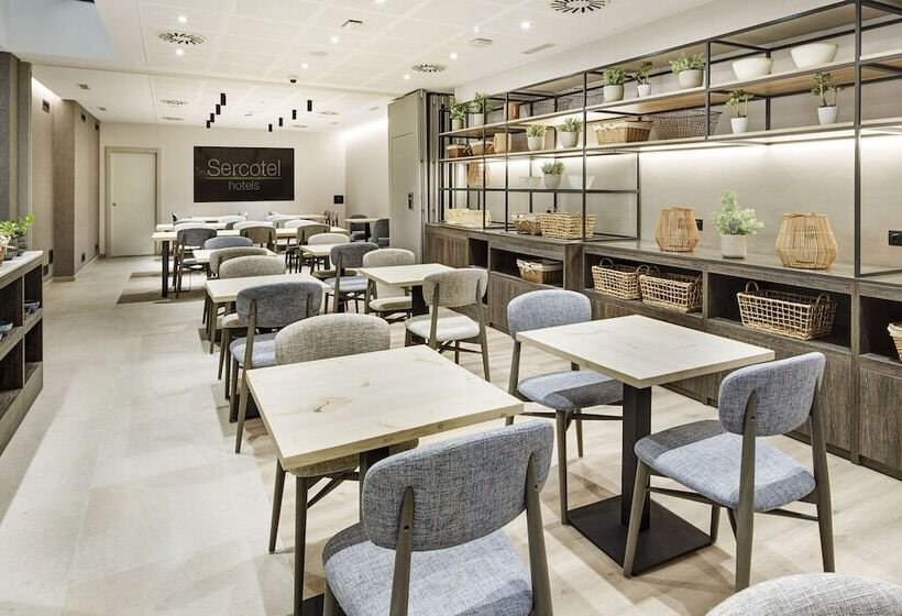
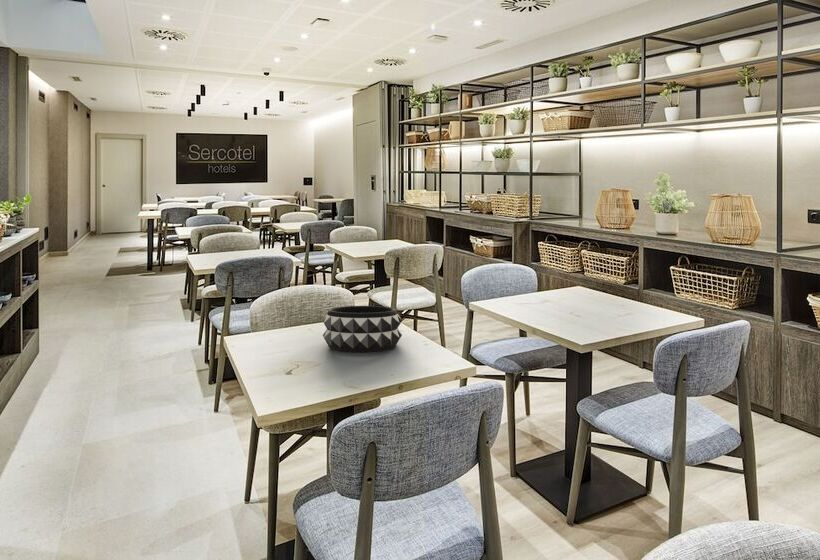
+ decorative bowl (362, 328)
